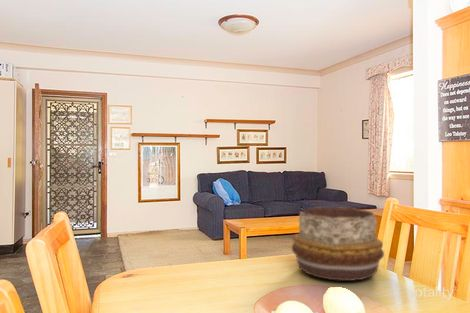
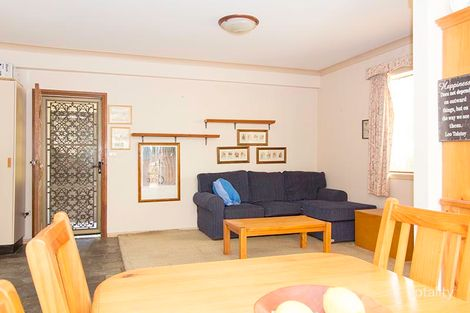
- decorative bowl (336, 241)
